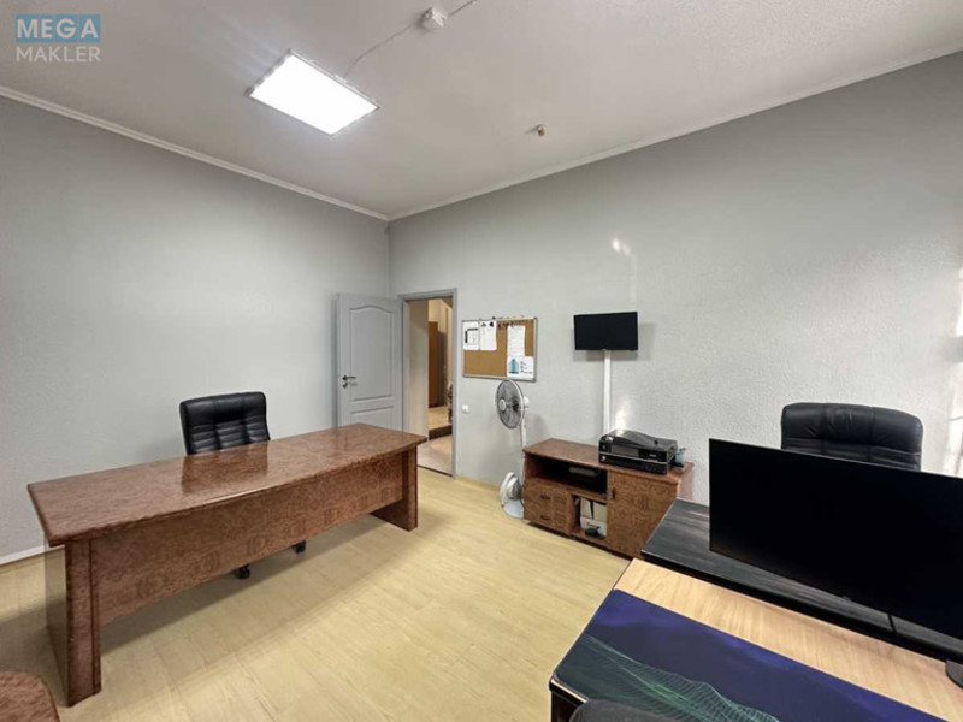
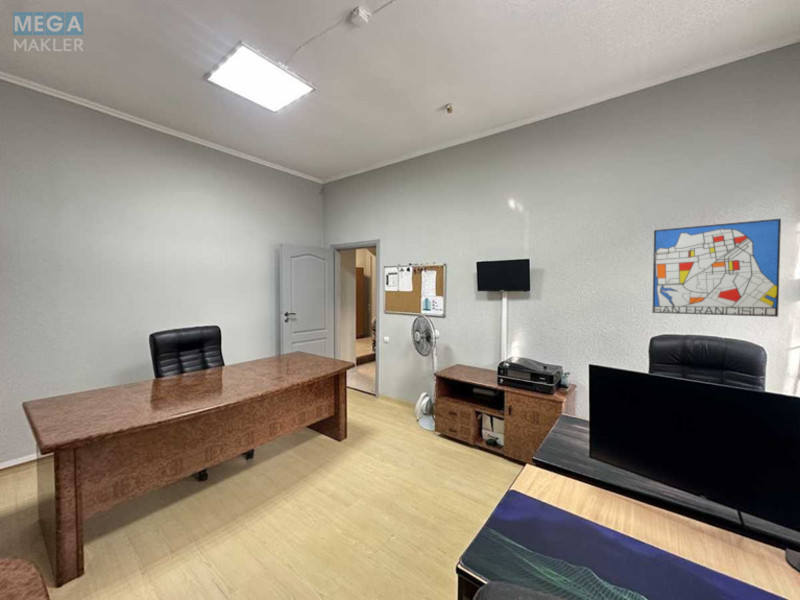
+ wall art (710, 269)
